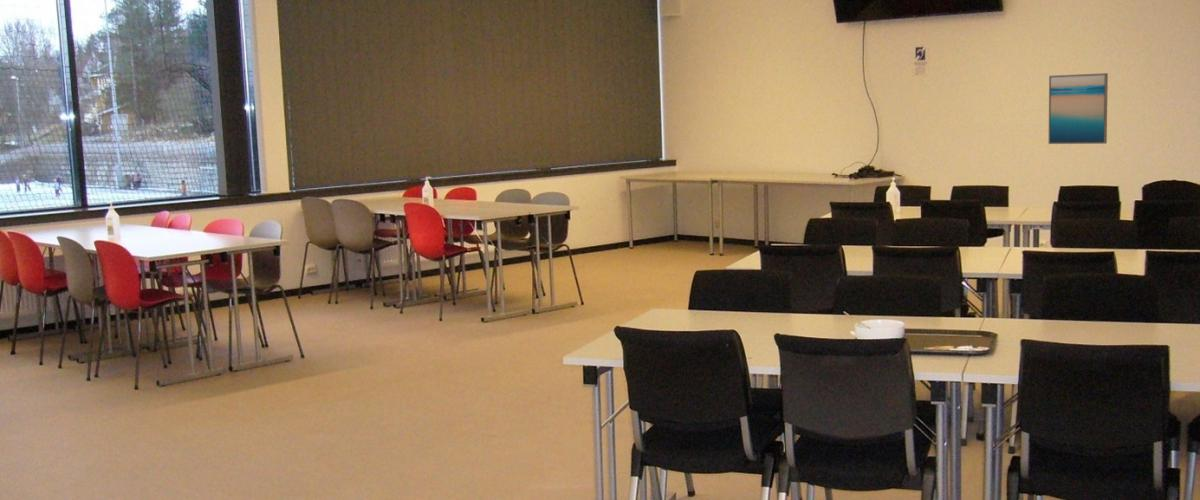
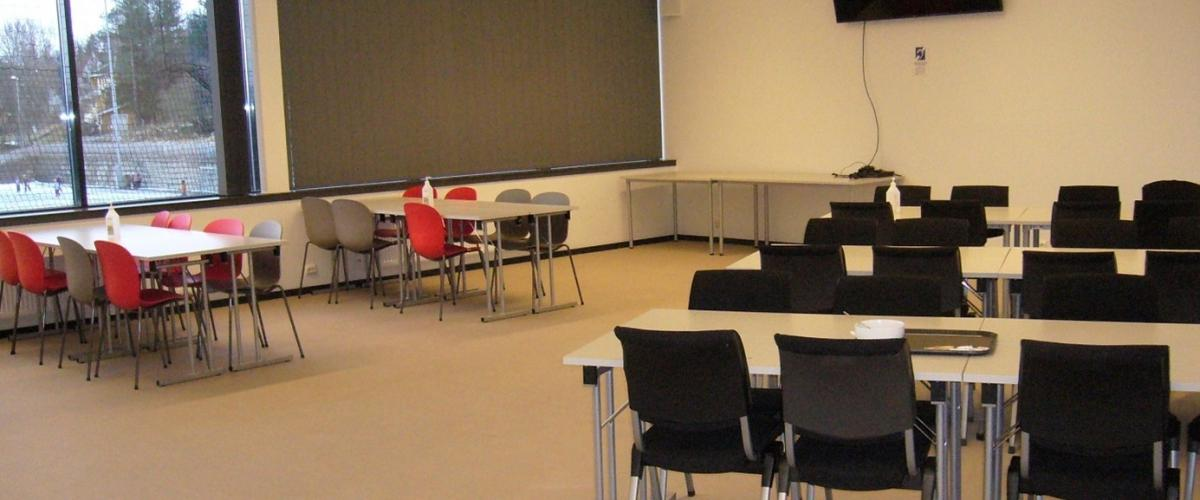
- wall art (1077, 109)
